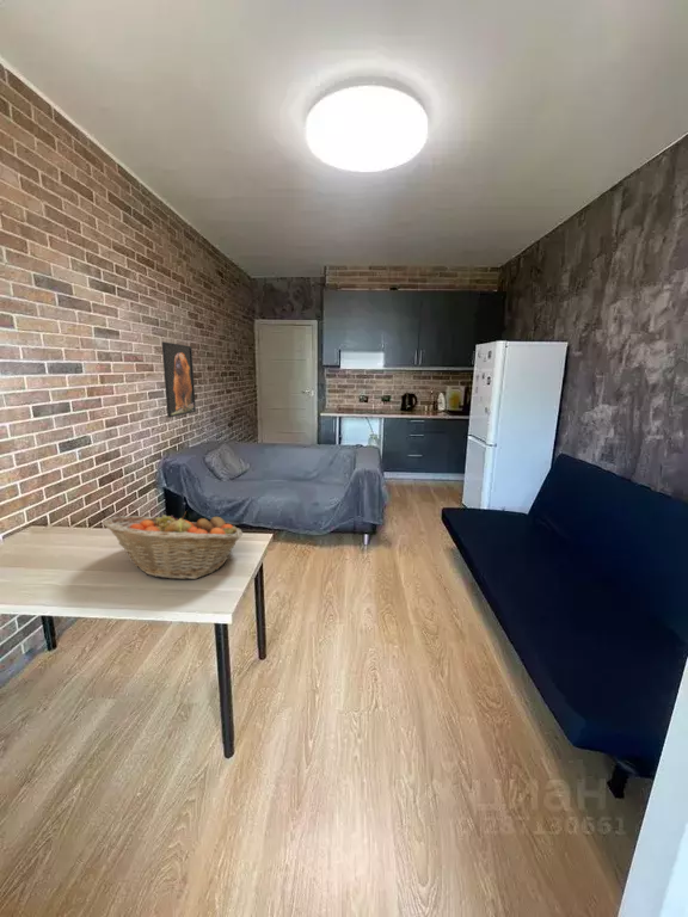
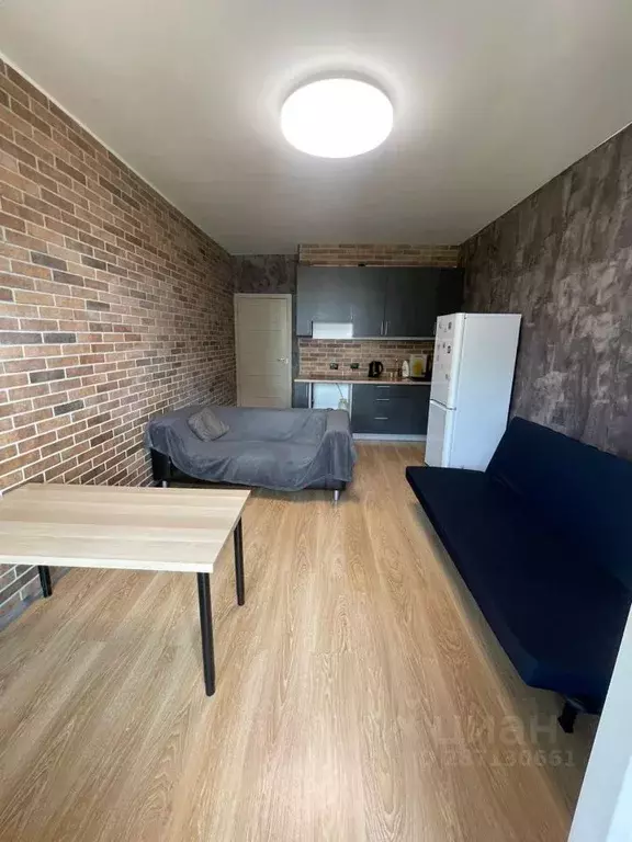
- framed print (180, 380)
- fruit basket (176, 536)
